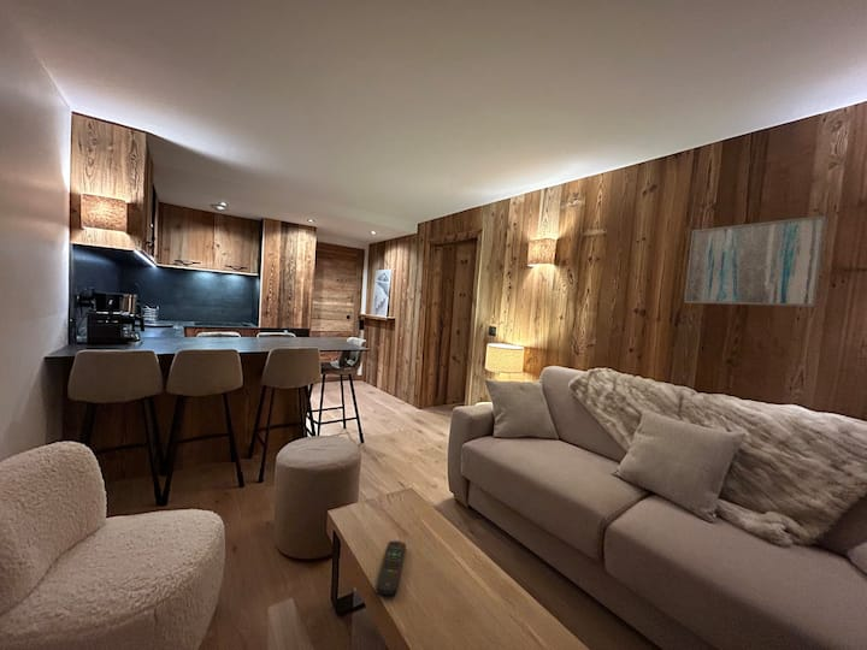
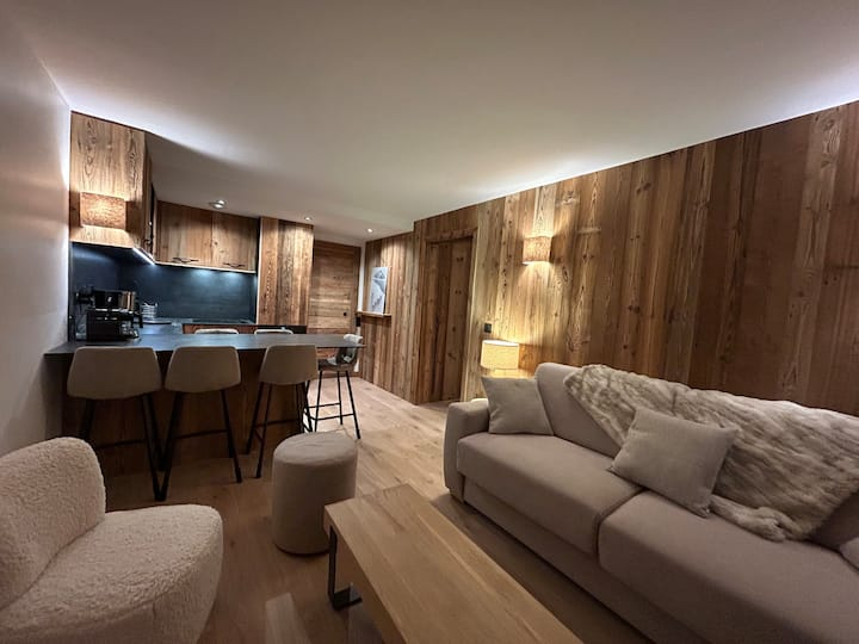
- wall art (747, 264)
- remote control (391, 565)
